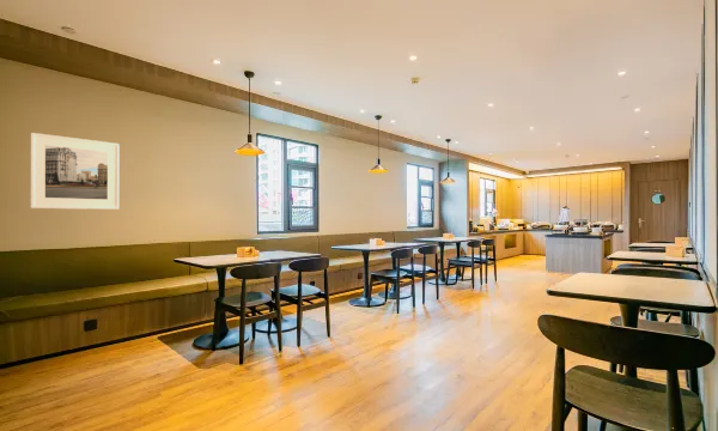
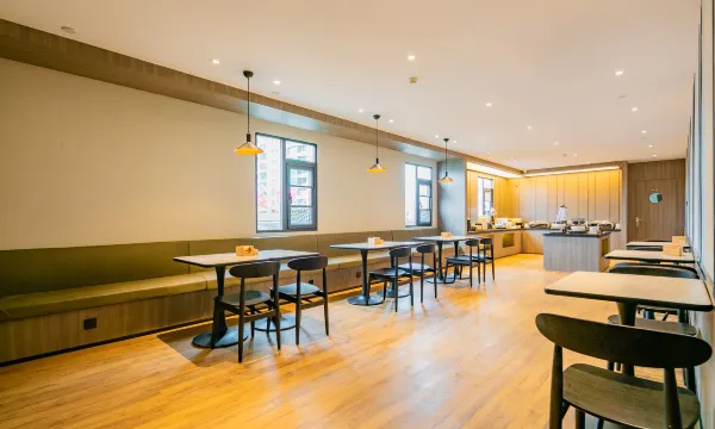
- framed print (78, 174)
